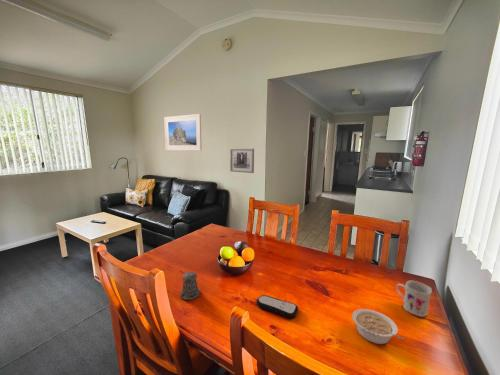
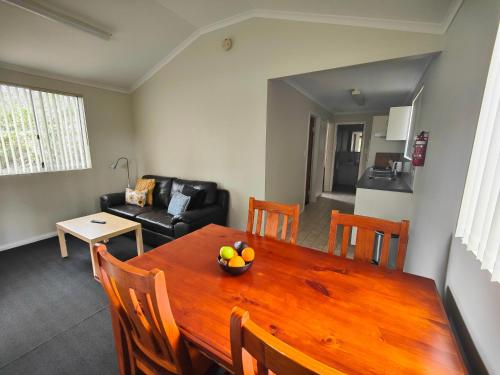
- wall art (241, 160)
- legume (375, 327)
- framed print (182, 133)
- mug (412, 296)
- pepper shaker (189, 282)
- remote control (276, 305)
